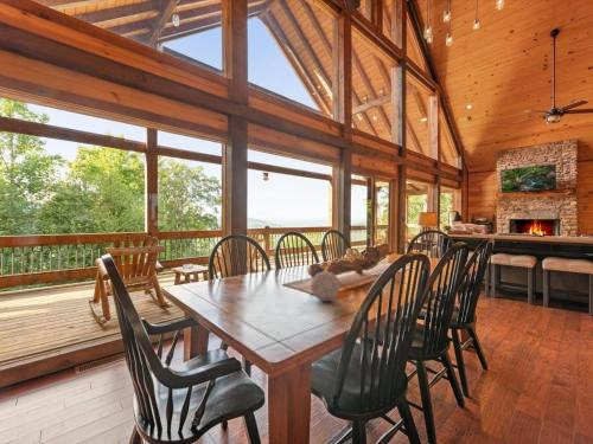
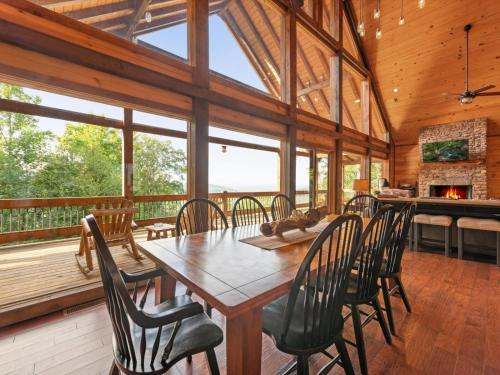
- decorative ball (325, 285)
